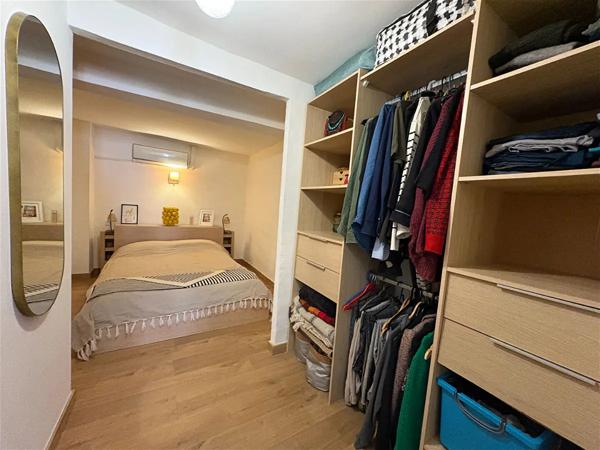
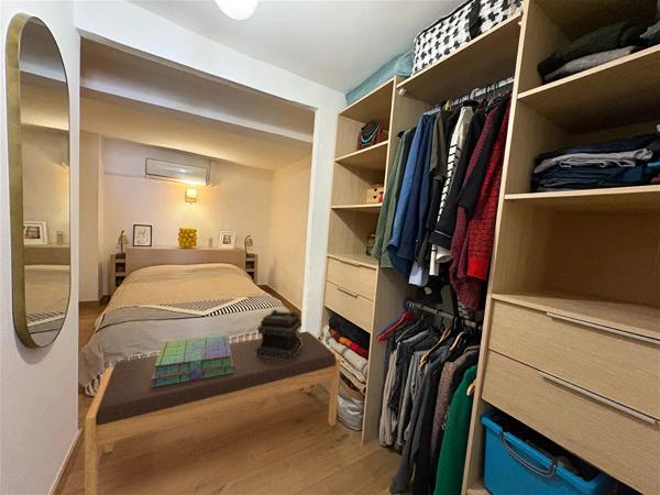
+ bench (233, 396)
+ decorative box (280, 330)
+ stack of books (196, 356)
